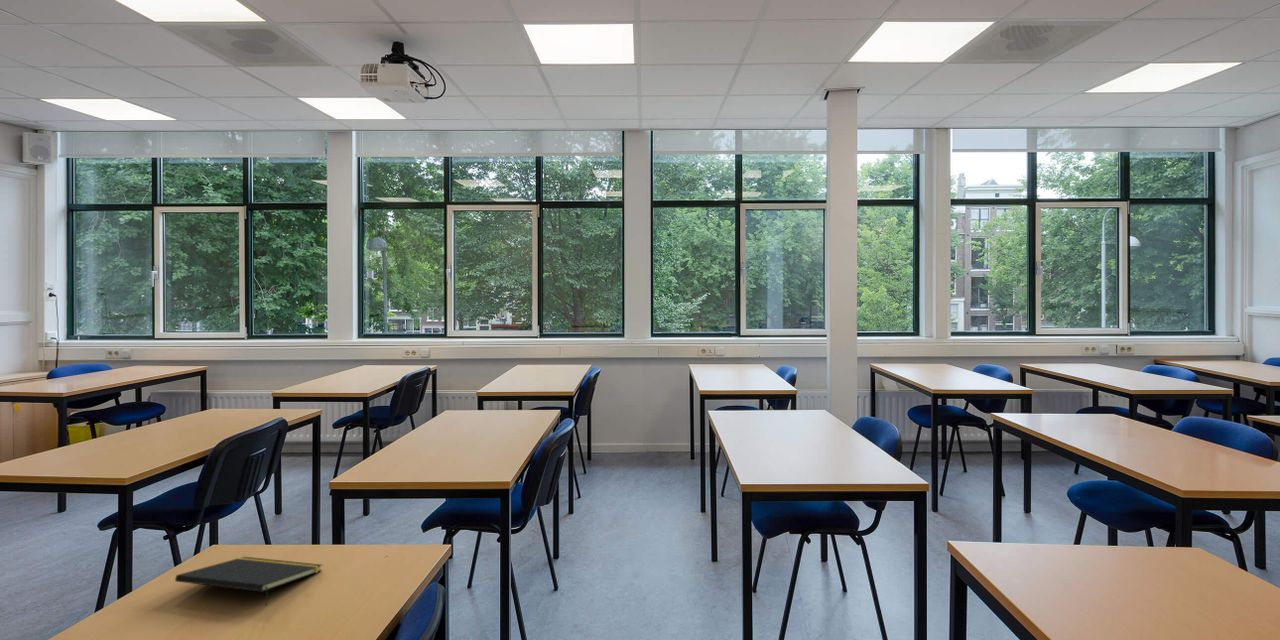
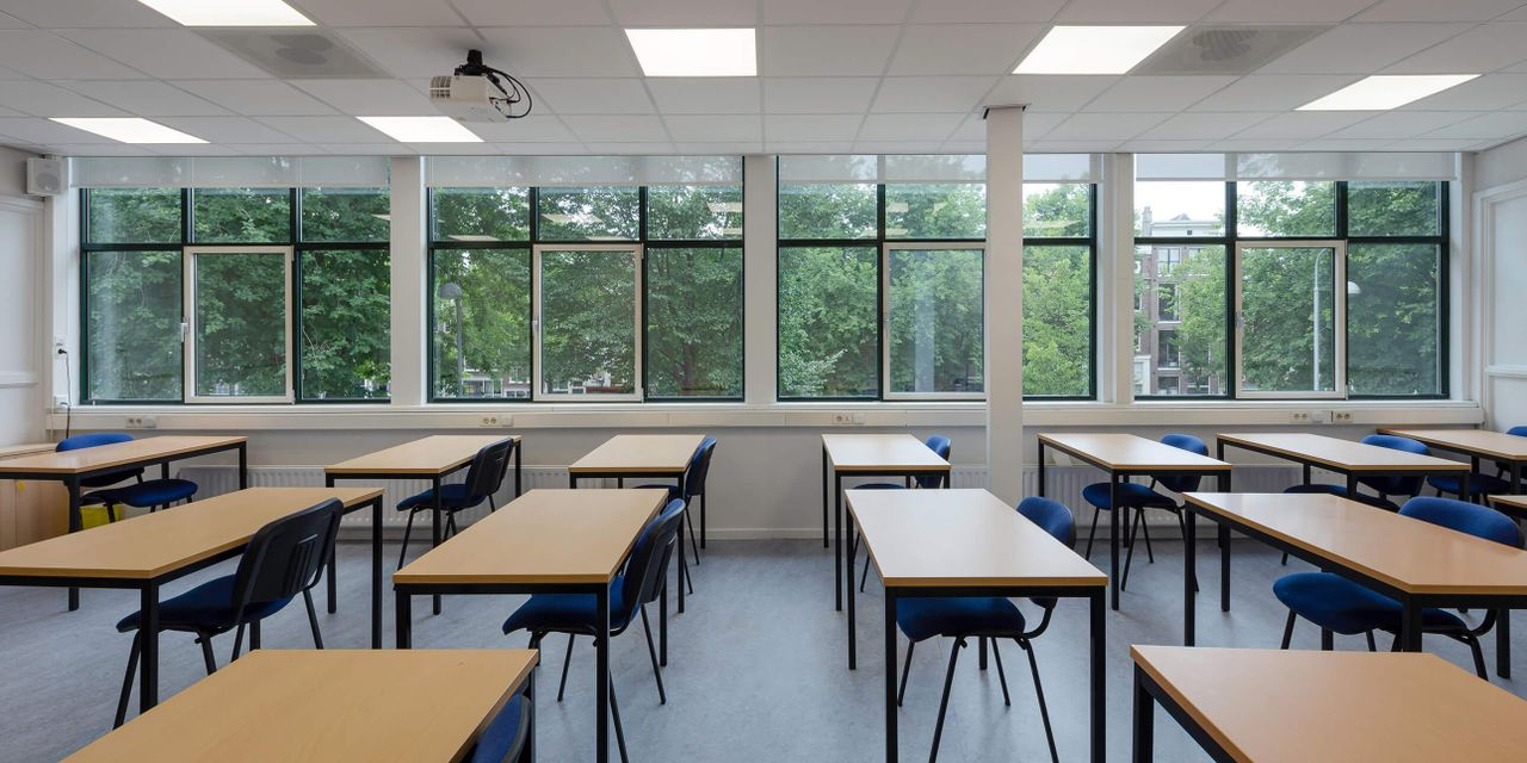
- notepad (252, 572)
